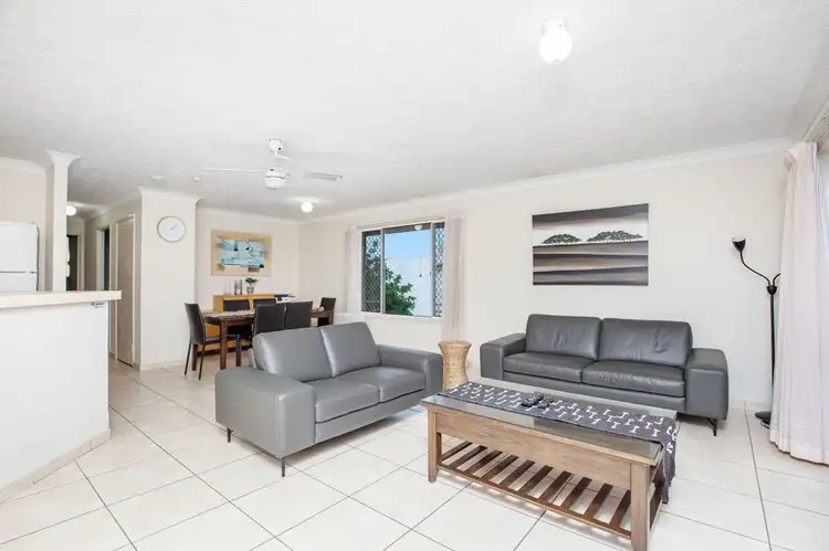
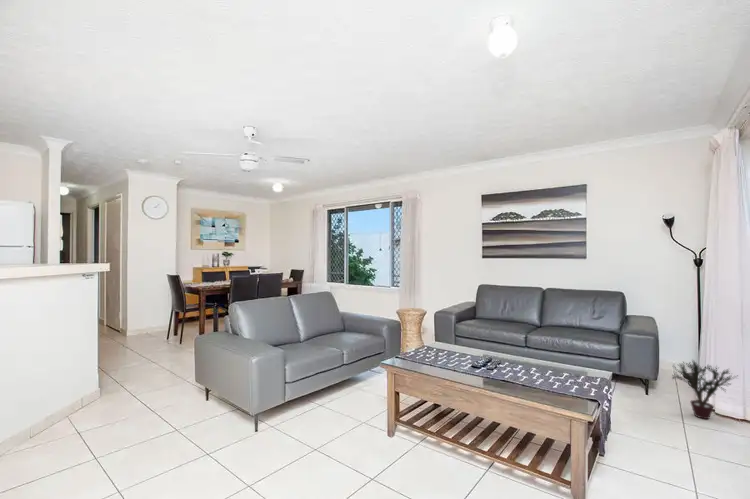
+ potted plant (701, 389)
